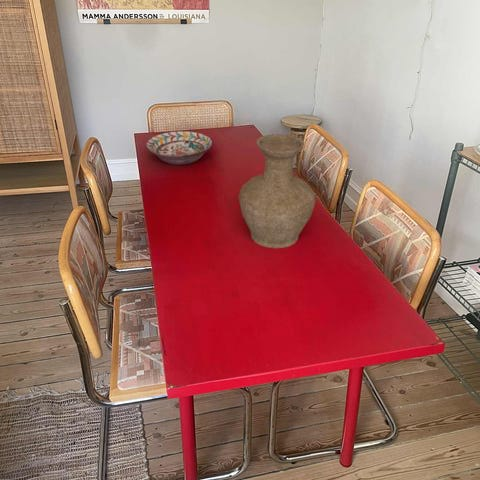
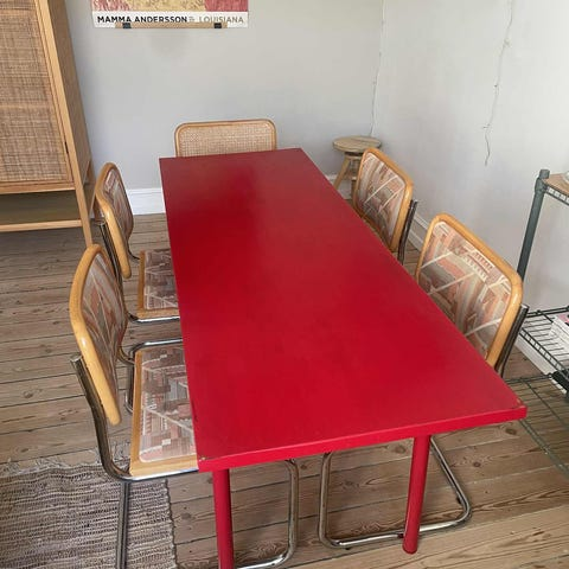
- decorative bowl (180, 150)
- vase (277, 191)
